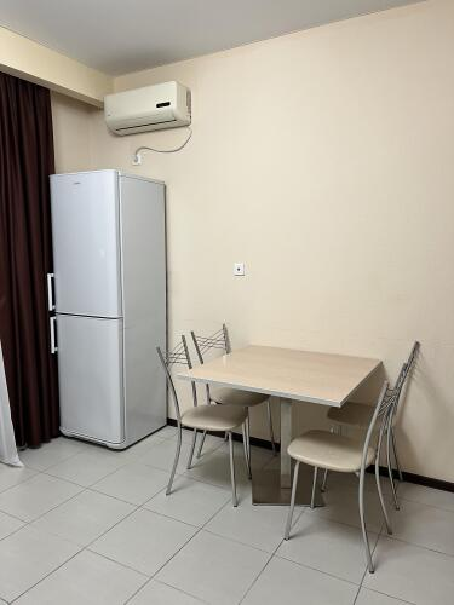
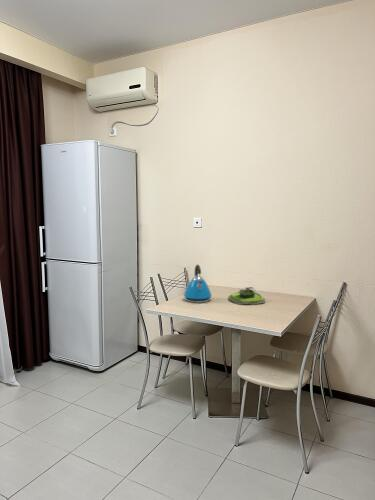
+ kettle (197, 282)
+ plant pot (246, 294)
